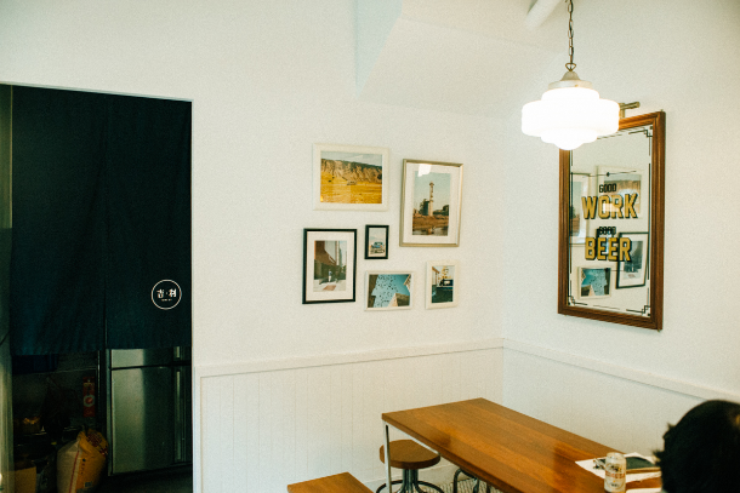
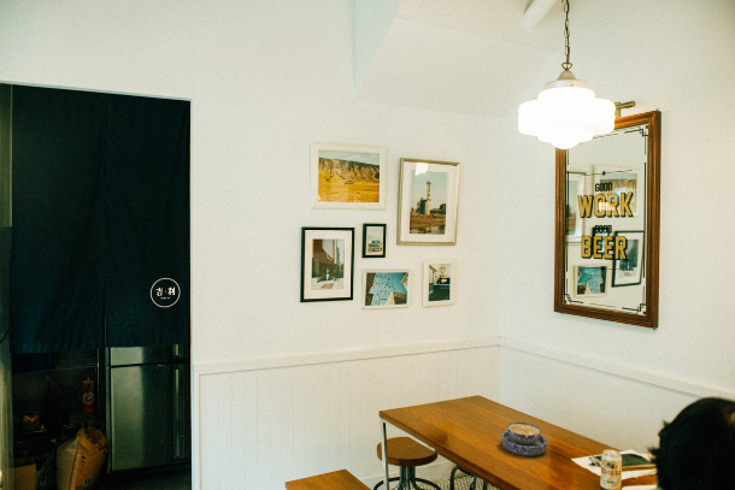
+ bowl (523, 437)
